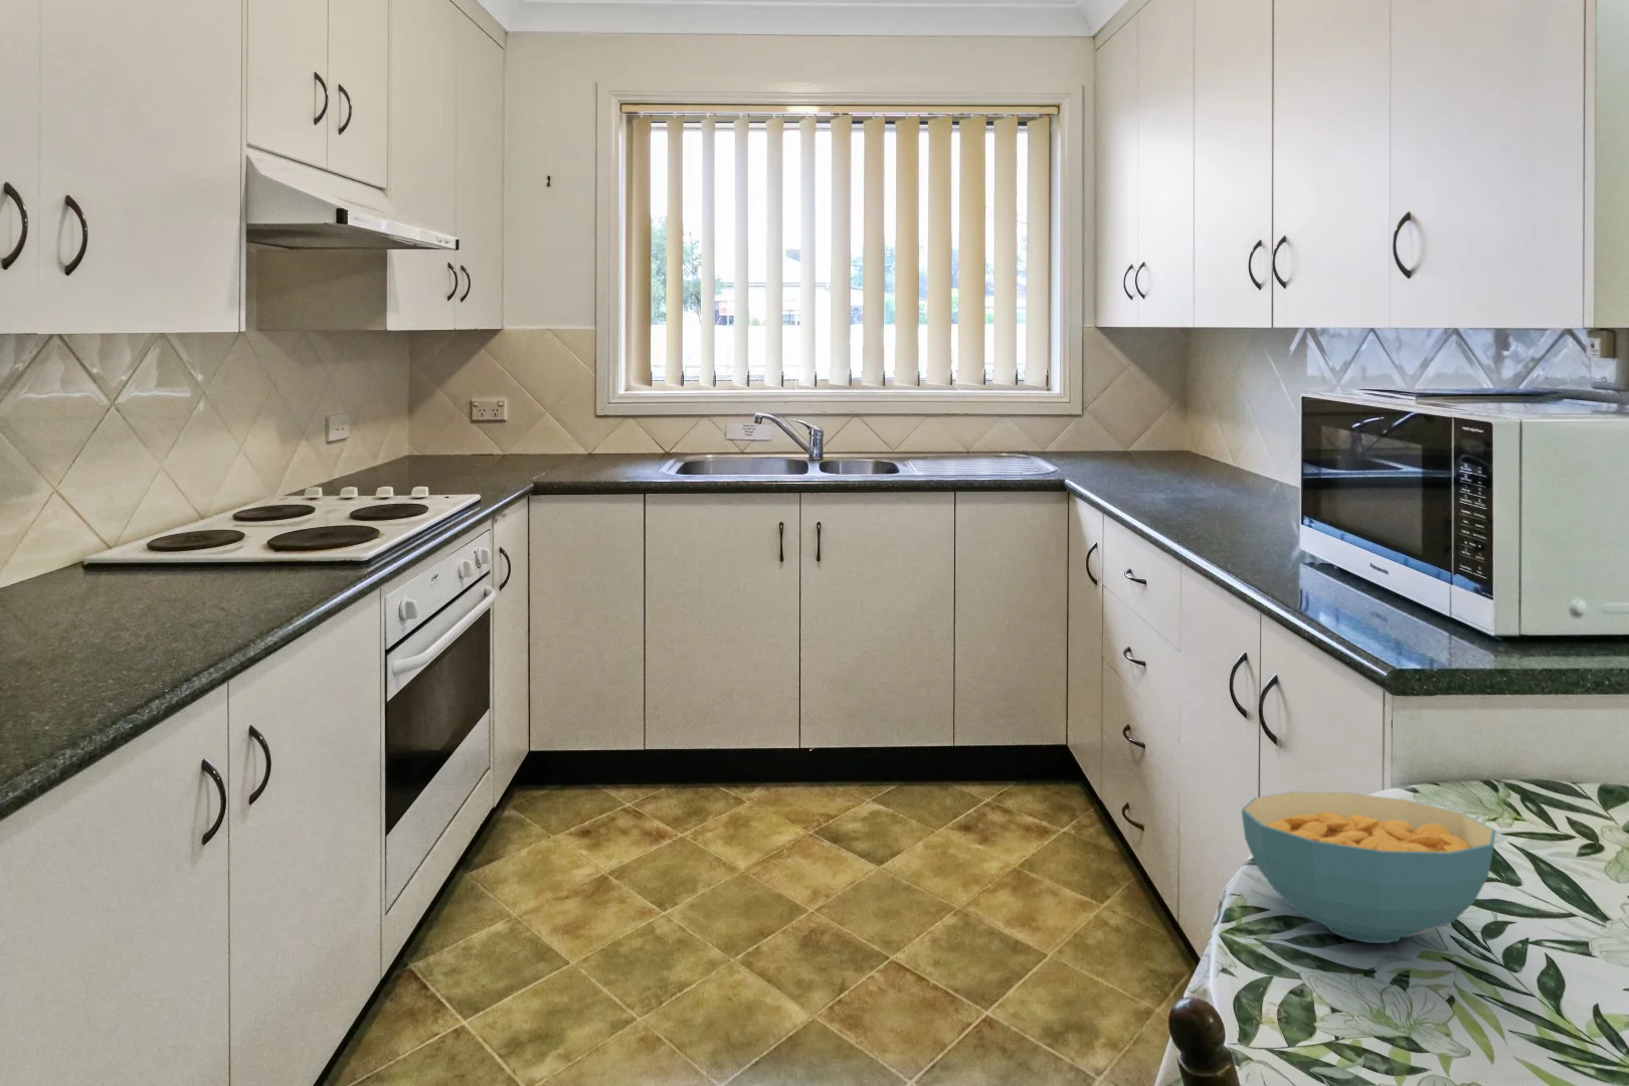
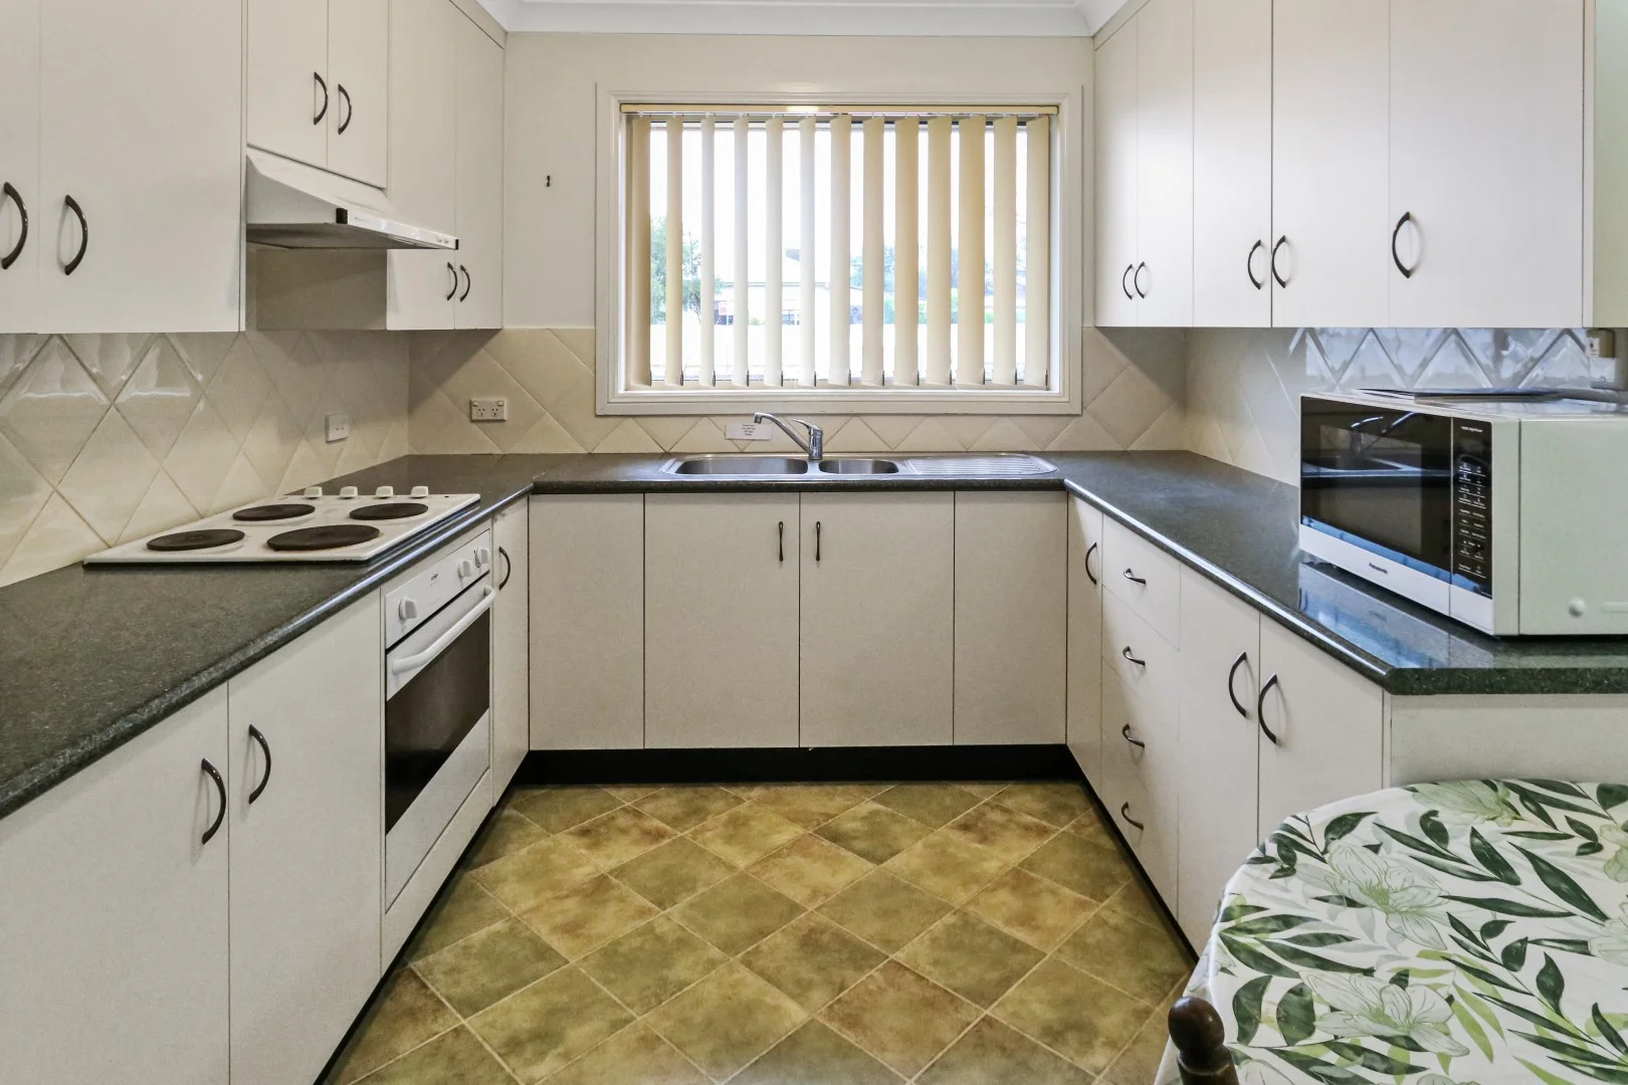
- cereal bowl (1364, 875)
